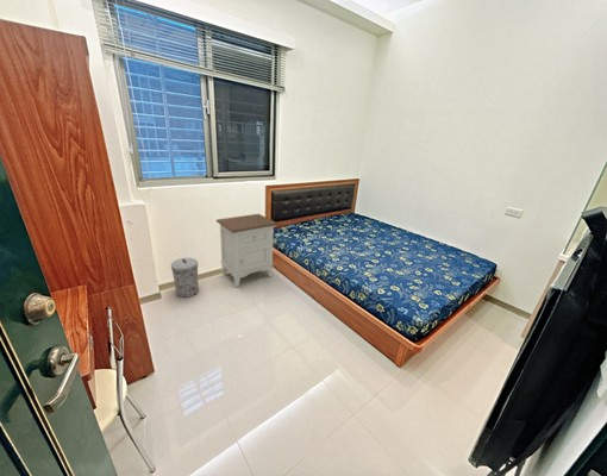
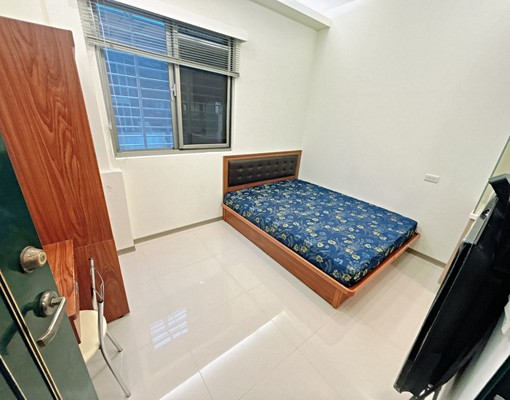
- trash can (186, 276)
- nightstand (248, 249)
